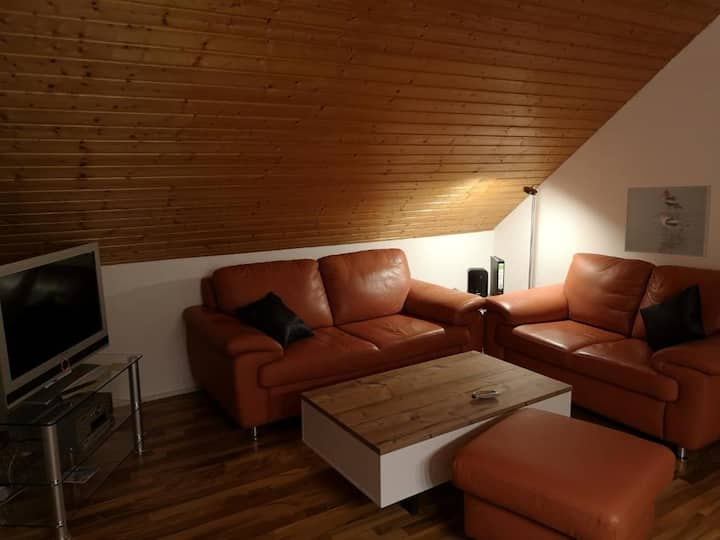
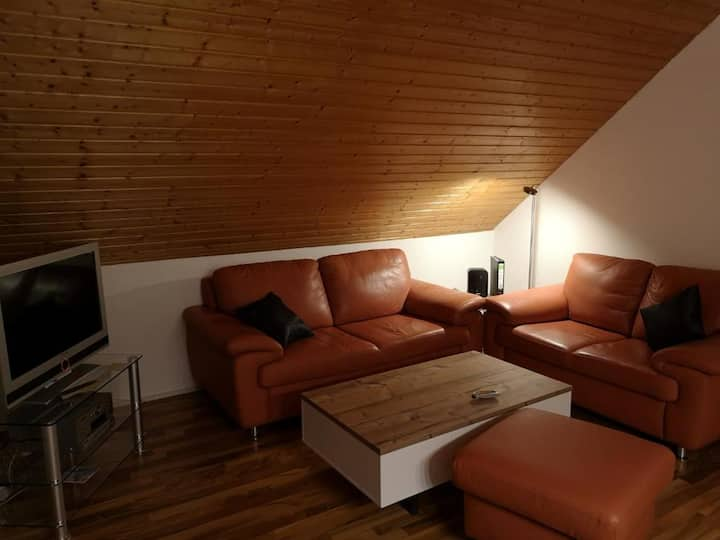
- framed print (664, 220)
